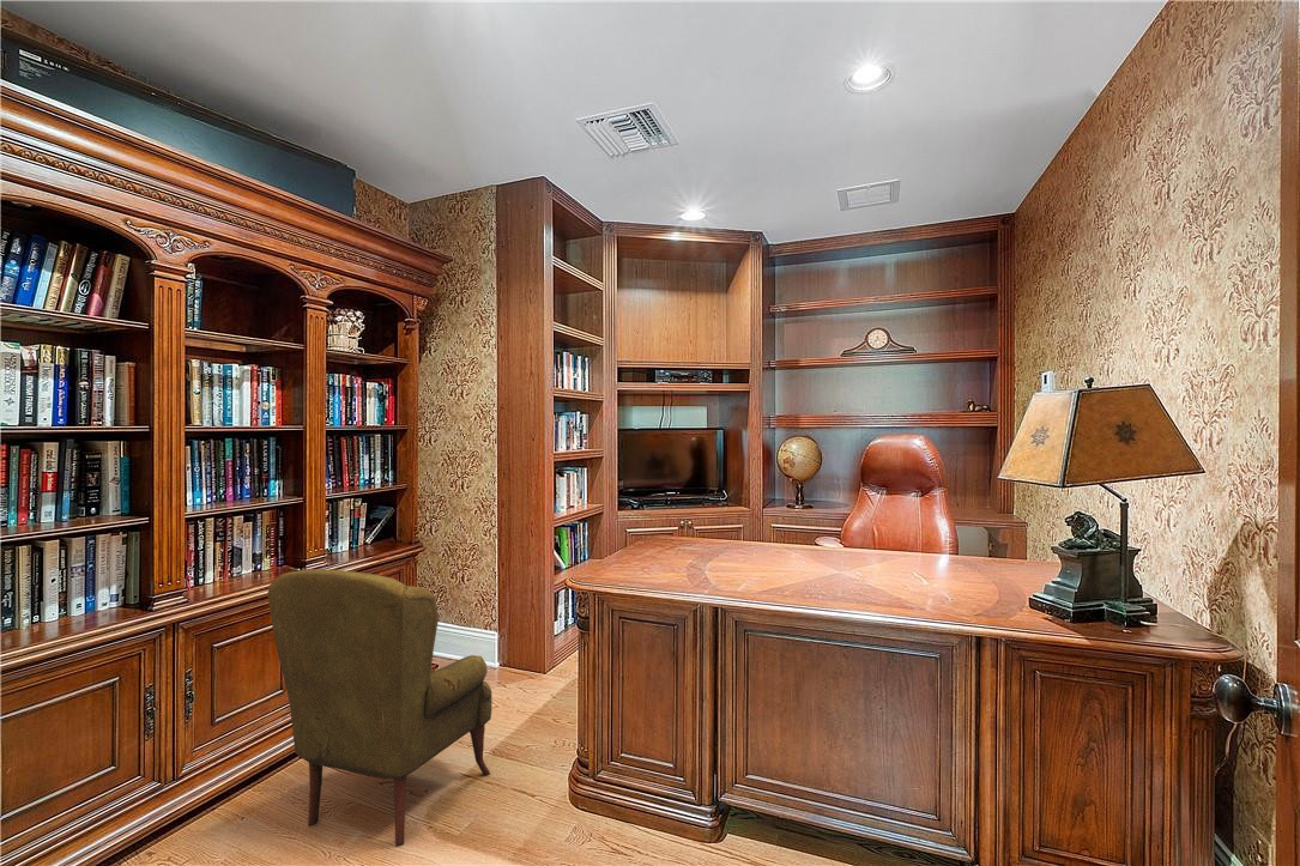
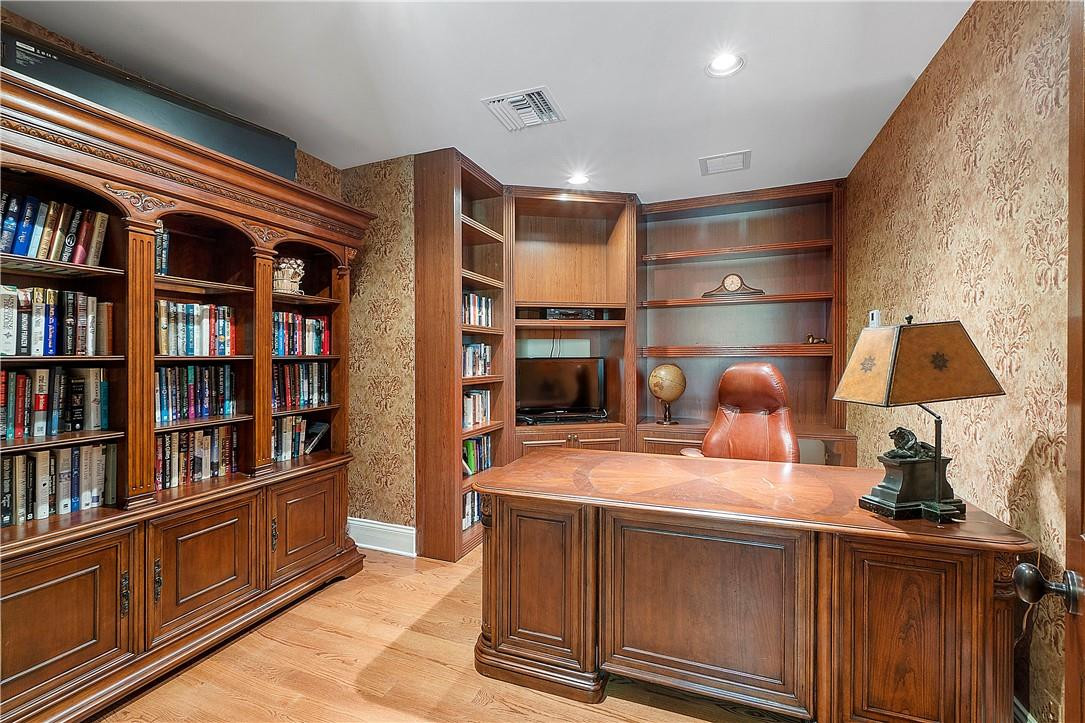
- armchair (395, 676)
